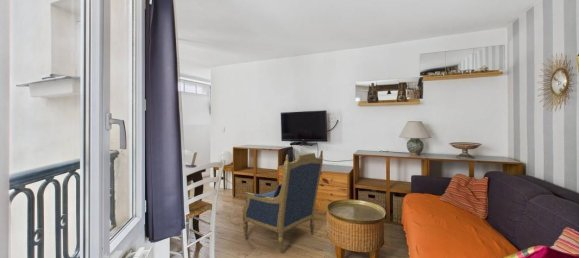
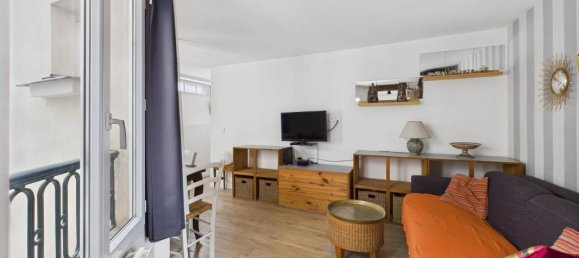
- armchair (283, 193)
